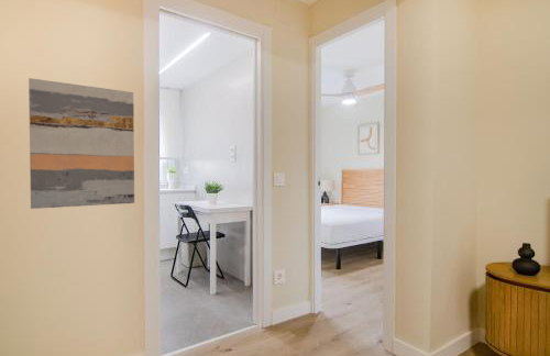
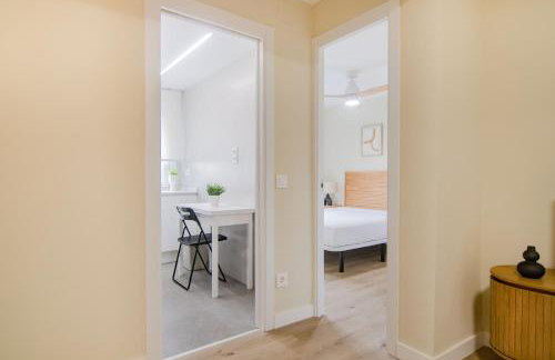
- wall art (86, 146)
